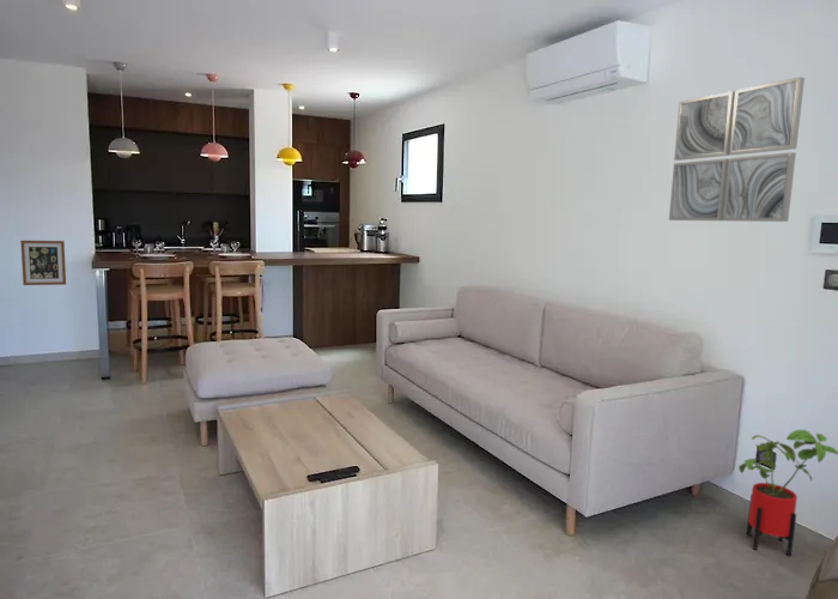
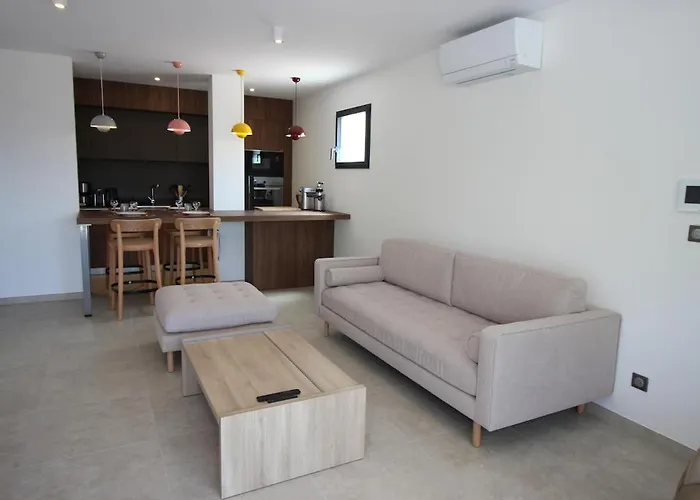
- wall art (43, 262)
- house plant (778, 486)
- wall art (729, 155)
